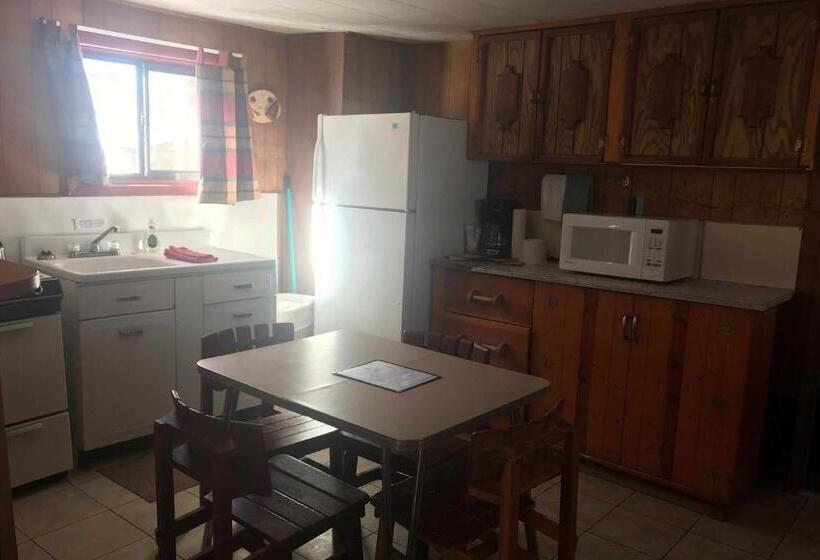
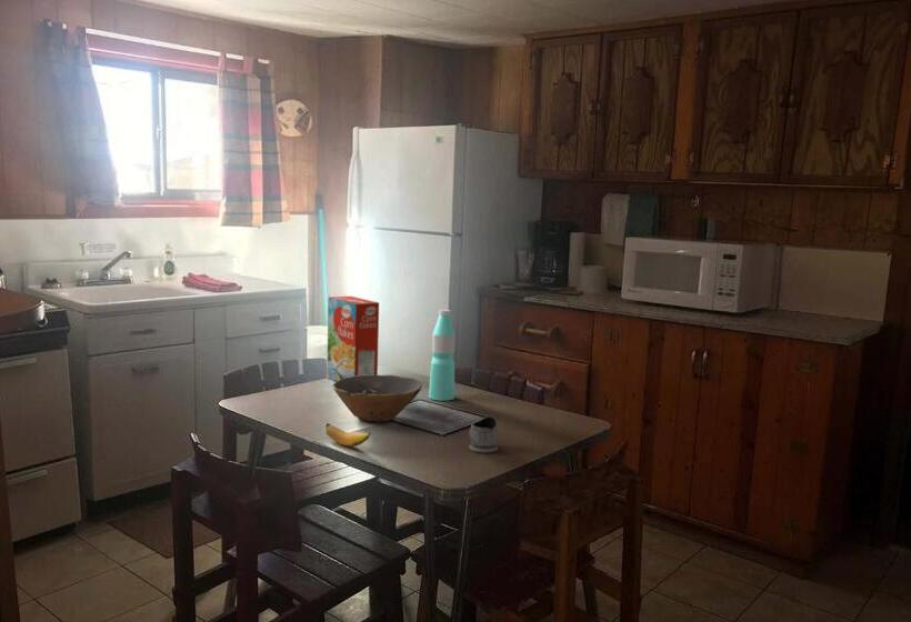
+ banana (347, 434)
+ bowl (377, 400)
+ cereal box (352, 341)
+ tea glass holder (481, 434)
+ water bottle (442, 353)
